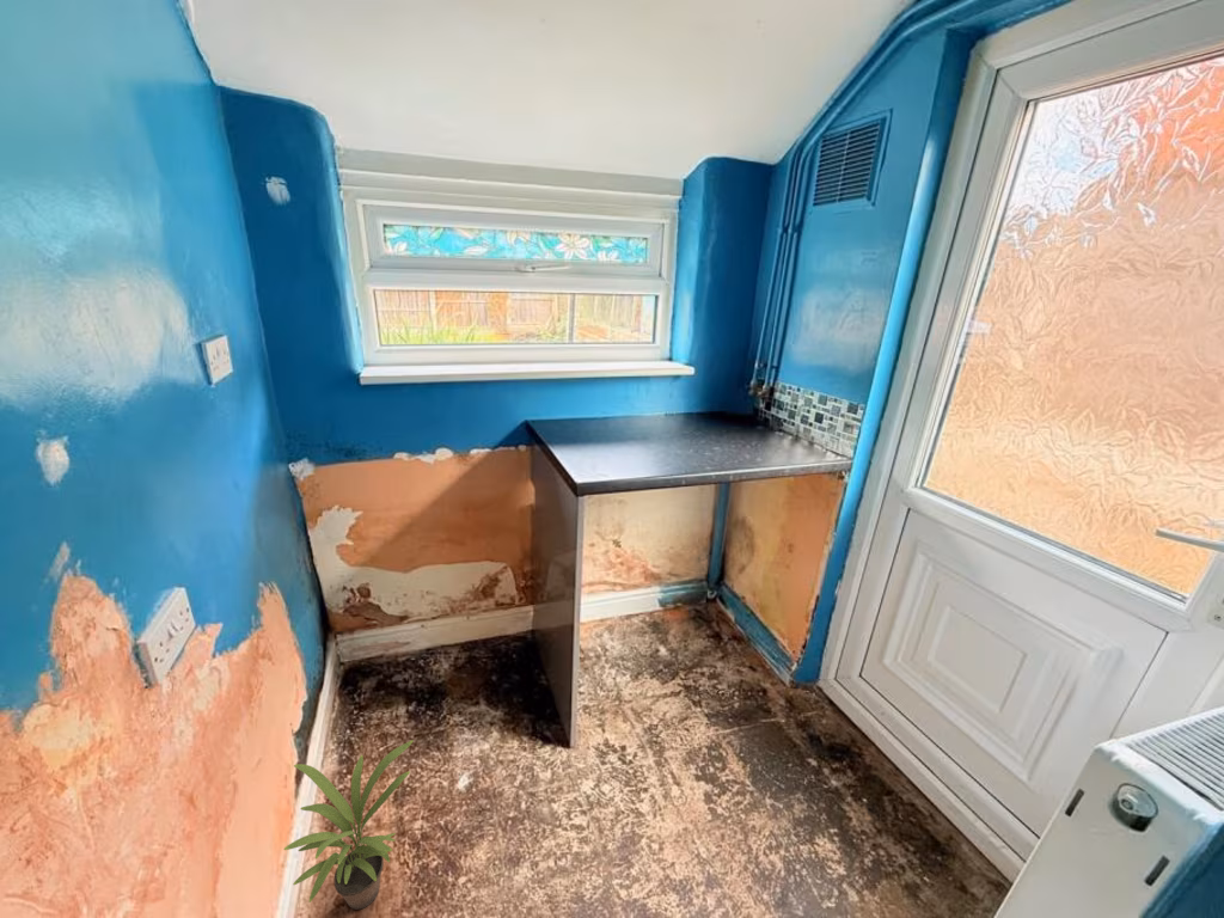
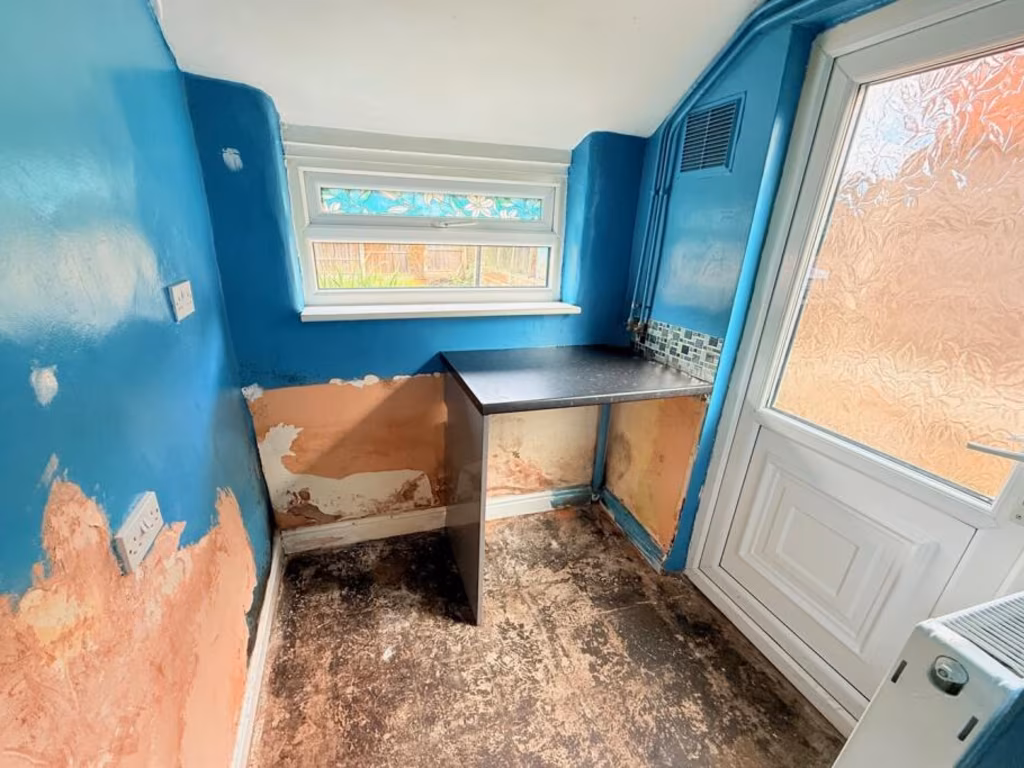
- potted plant (360, 834)
